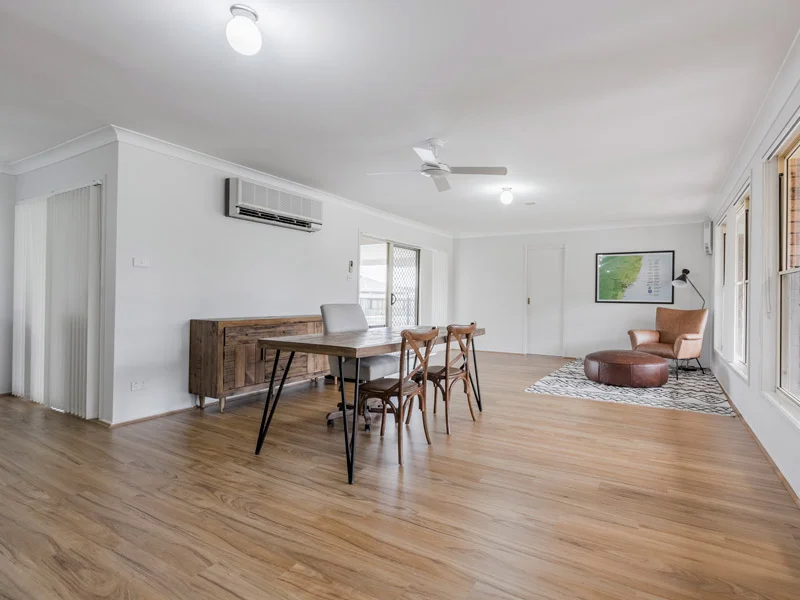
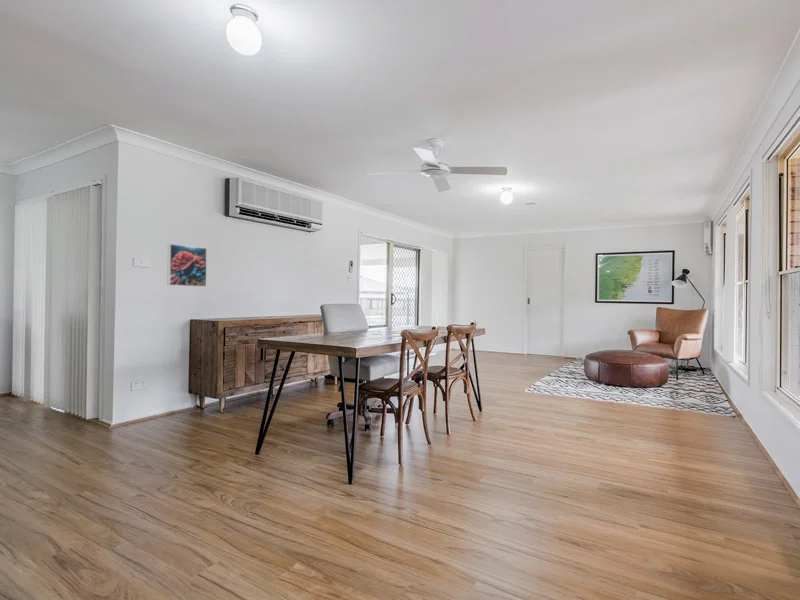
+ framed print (187, 266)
